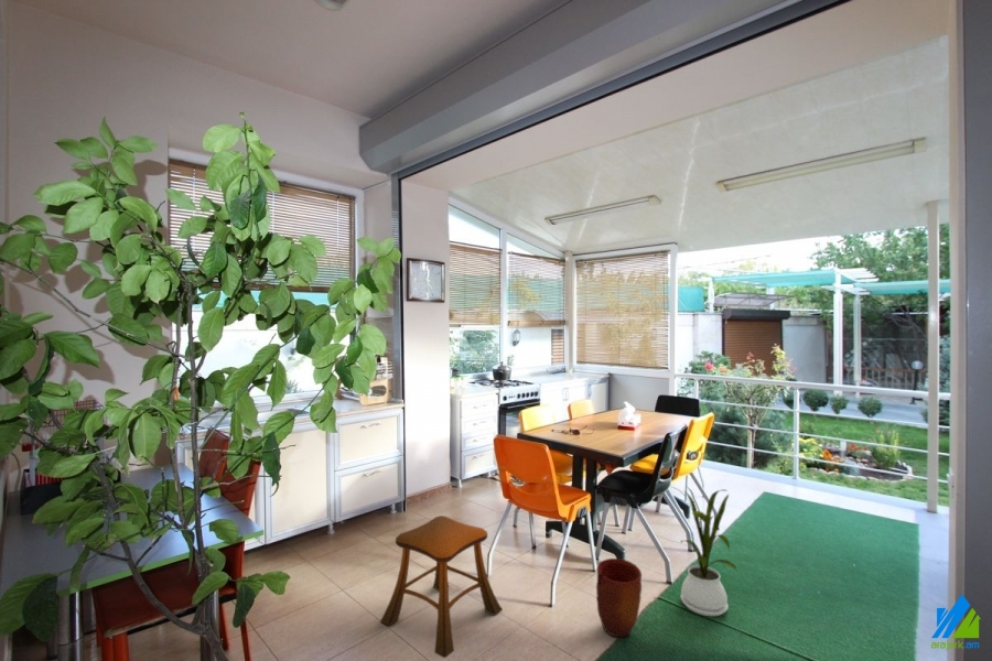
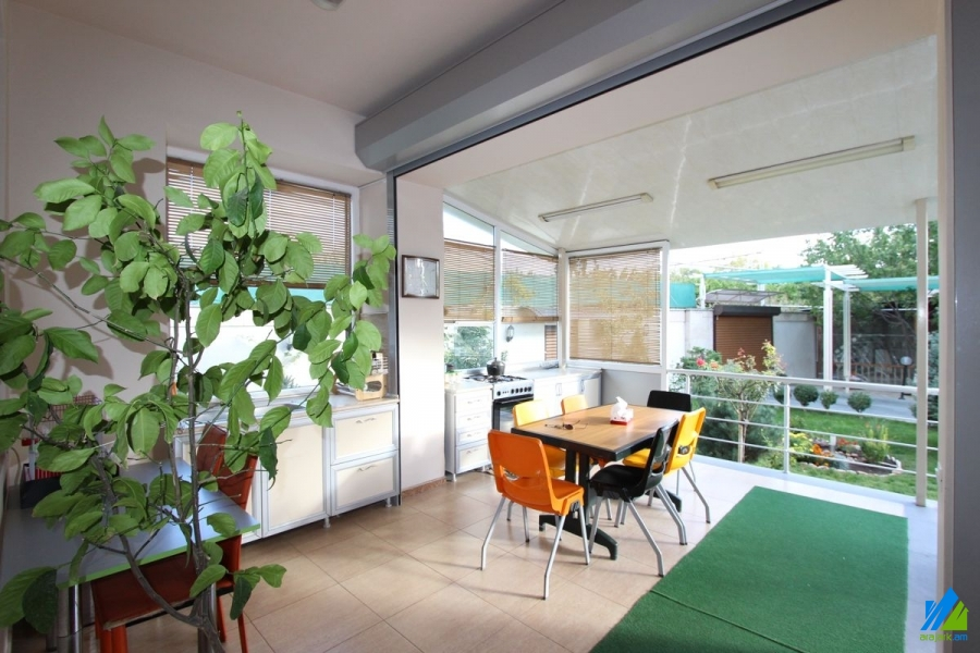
- stool (442, 574)
- vase (618, 598)
- house plant (704, 542)
